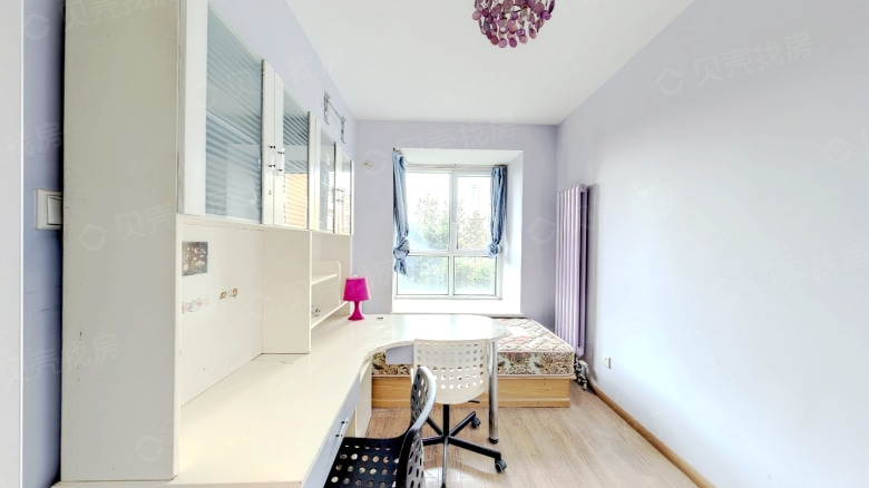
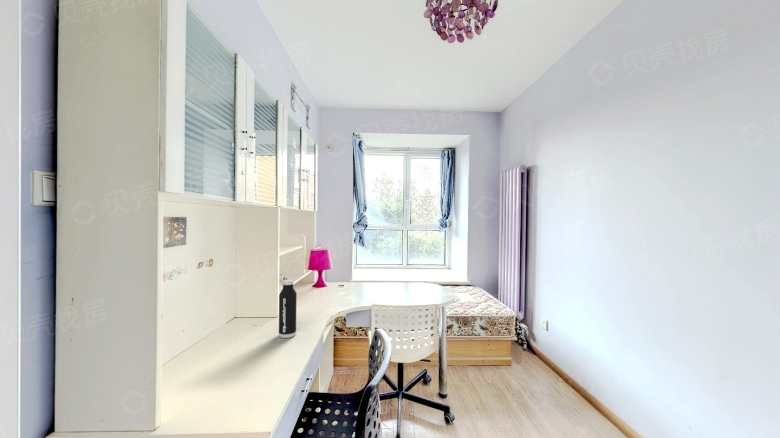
+ water bottle (287, 307)
